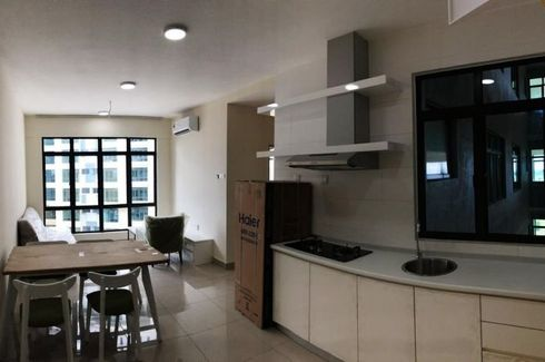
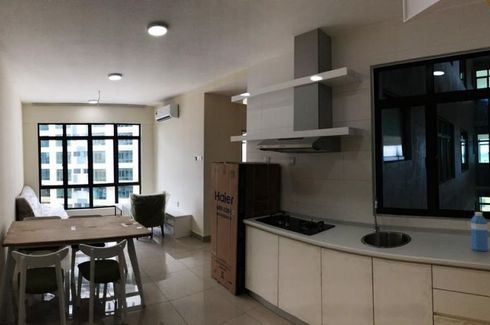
+ water bottle (479, 230)
